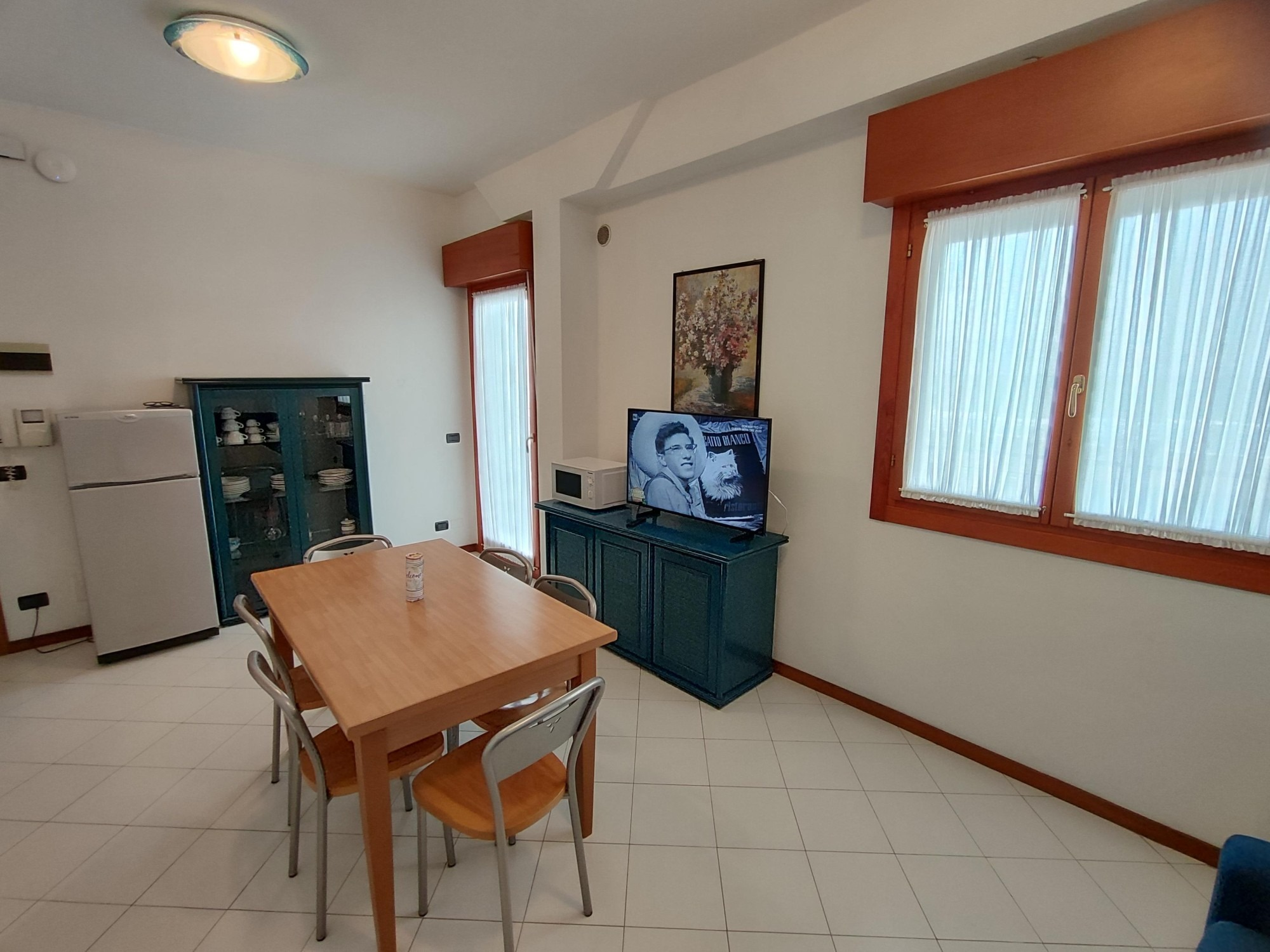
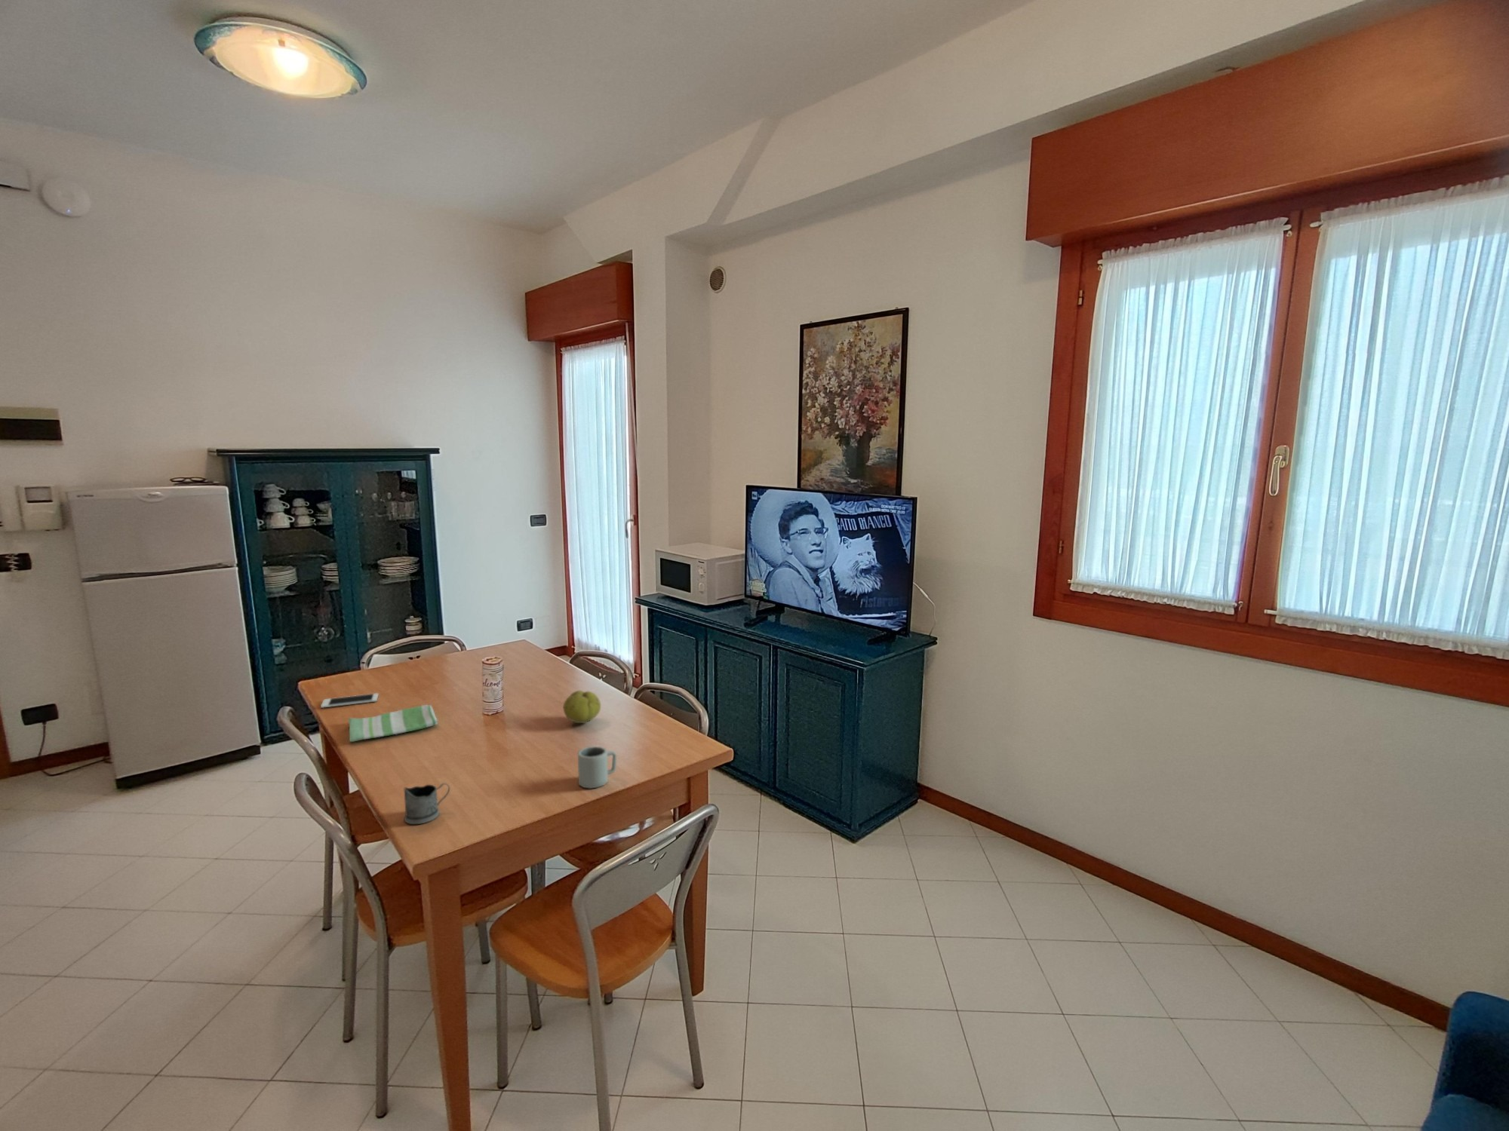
+ cell phone (351, 700)
+ fruit (581, 707)
+ cup (598, 765)
+ tea glass holder (427, 798)
+ dish towel (393, 721)
